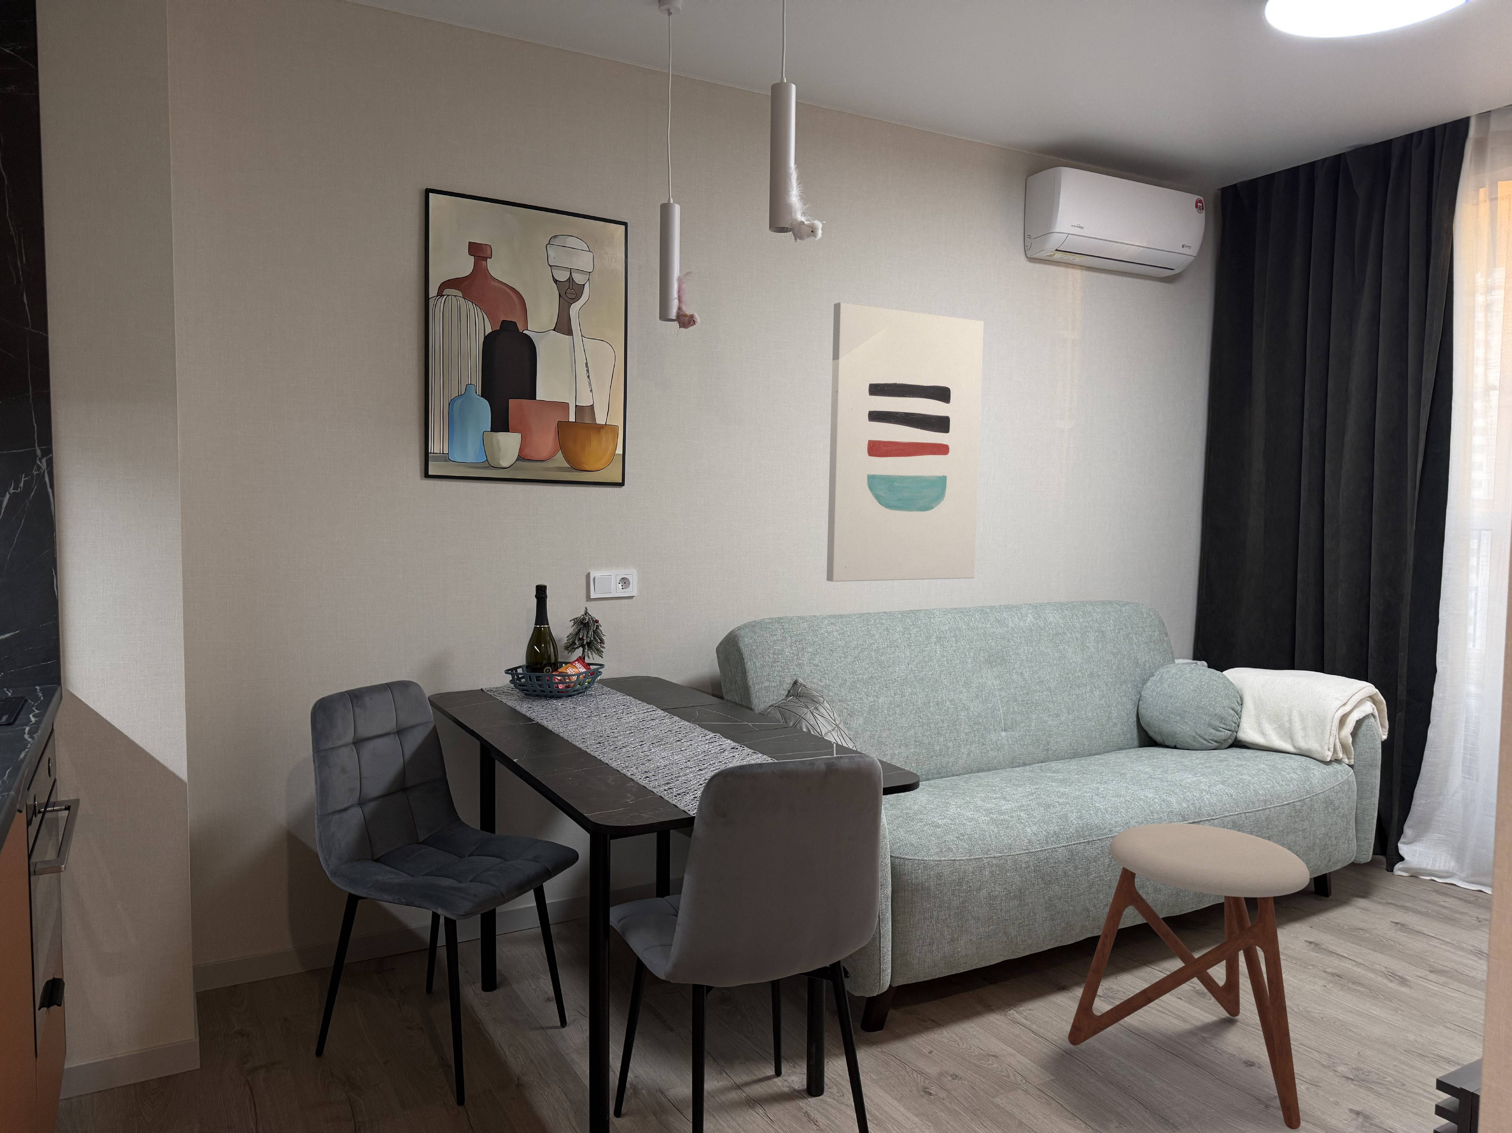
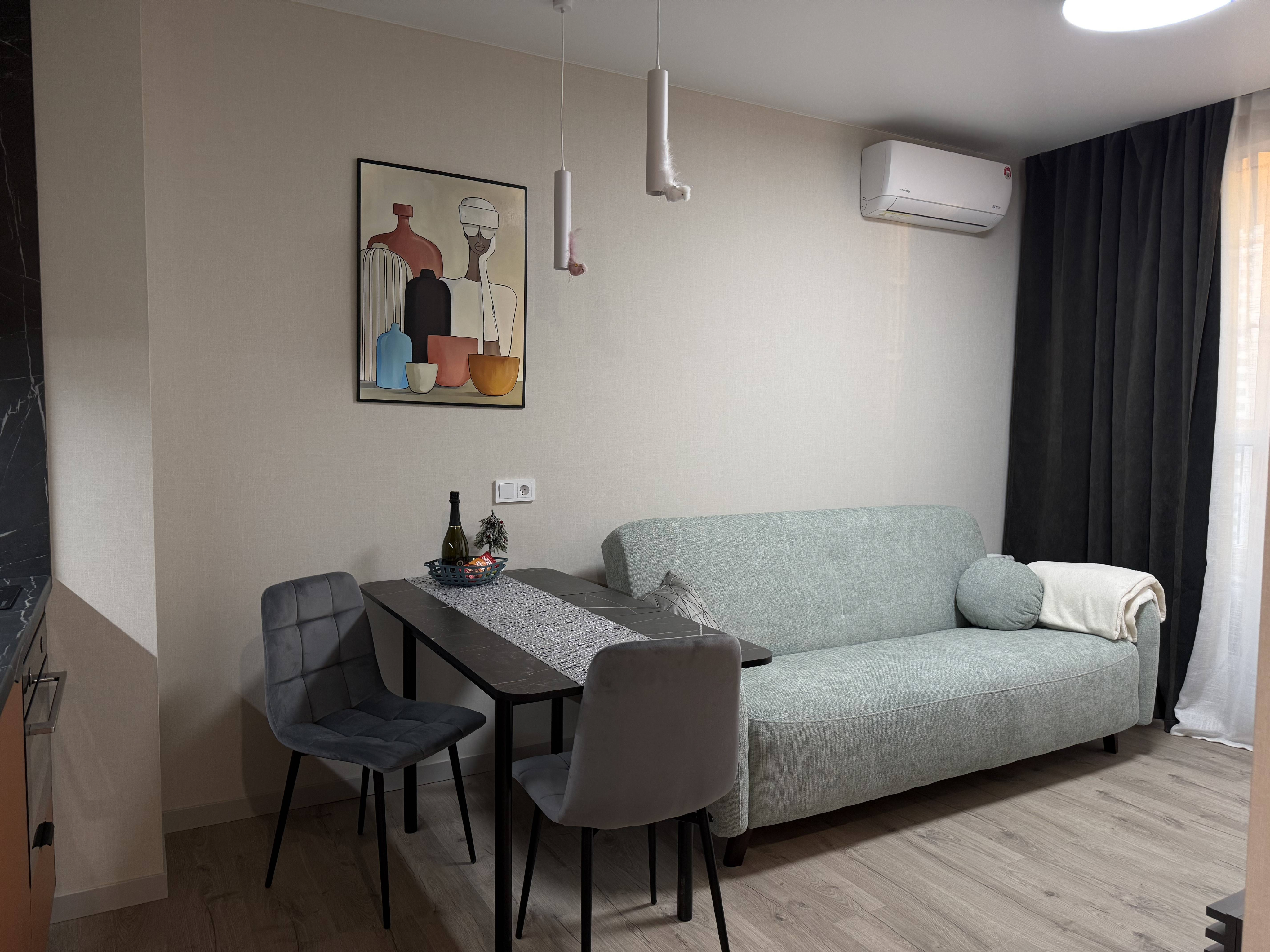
- stool (1213, 962)
- wall art (907, 447)
